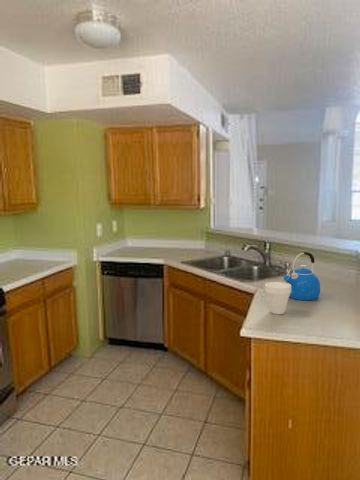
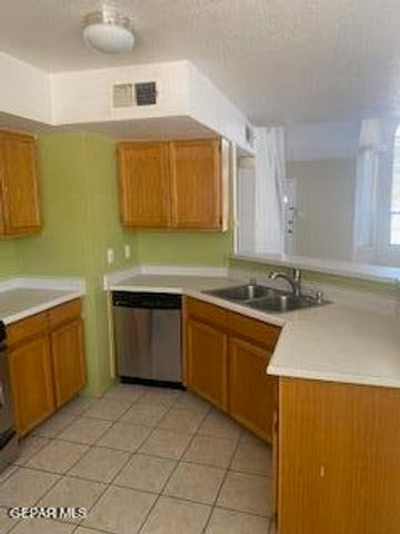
- cup (277, 298)
- kettle (300, 274)
